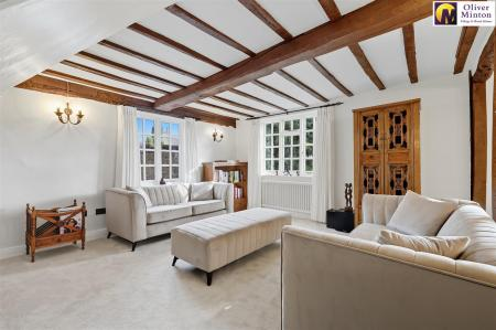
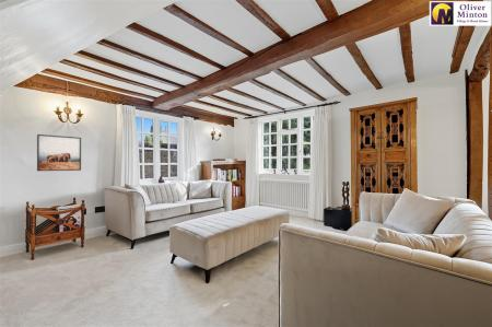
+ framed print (60, 153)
